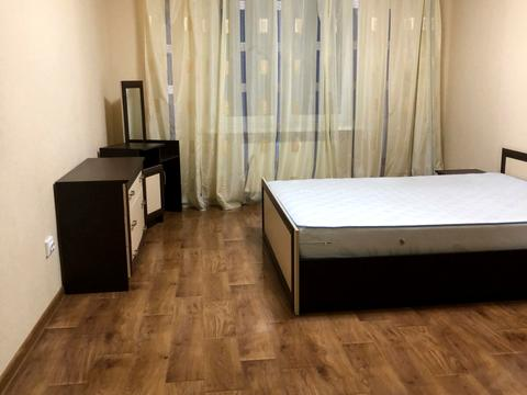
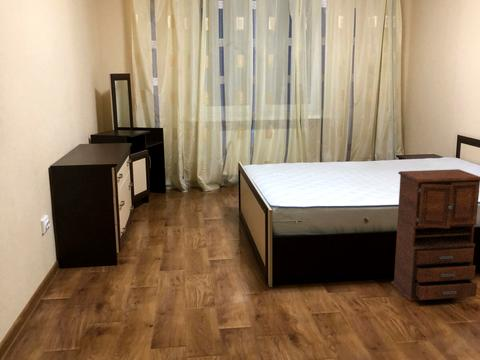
+ chest of drawers (438, 235)
